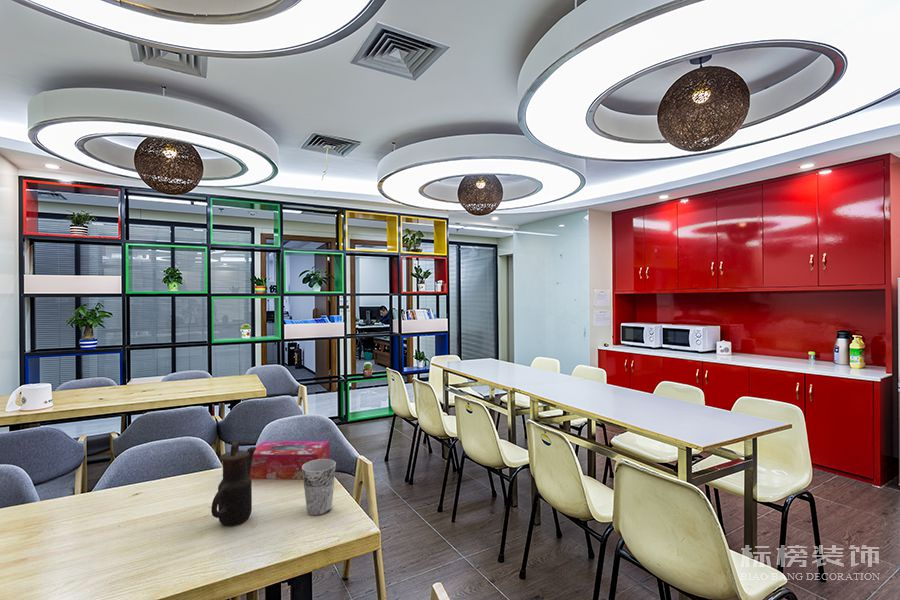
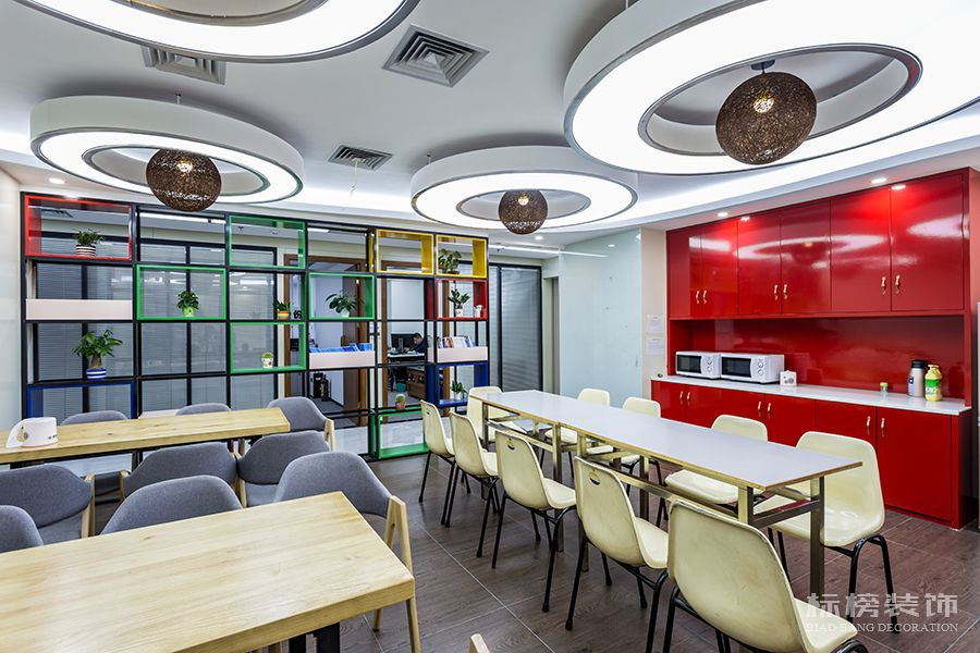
- cup (319, 487)
- teapot (235, 481)
- tissue box (289, 459)
